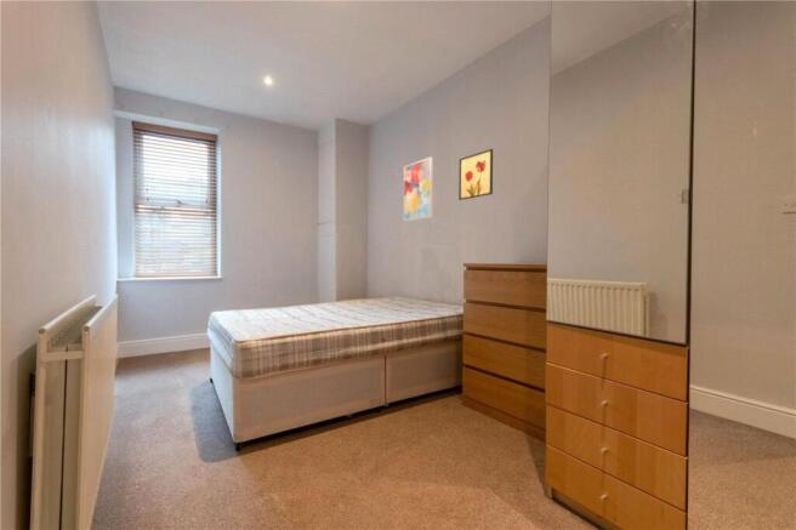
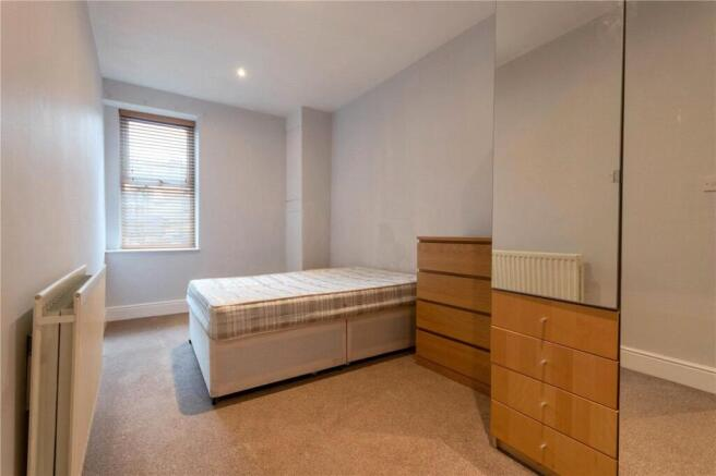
- wall art (417, 190)
- wall art (476, 176)
